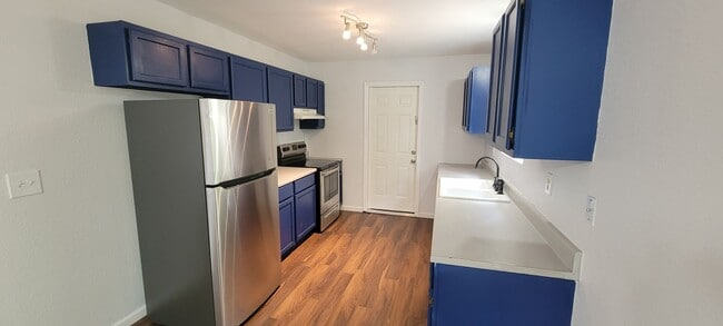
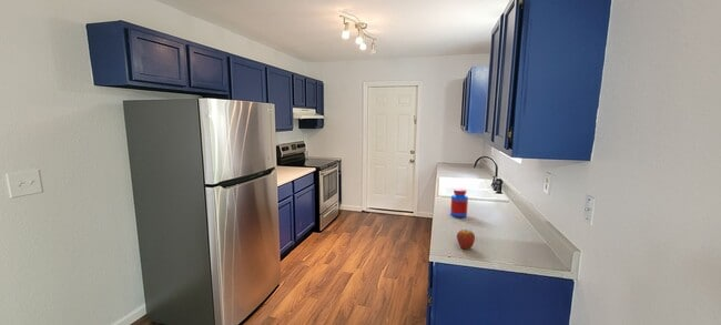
+ fruit (466, 238)
+ jar (459, 202)
